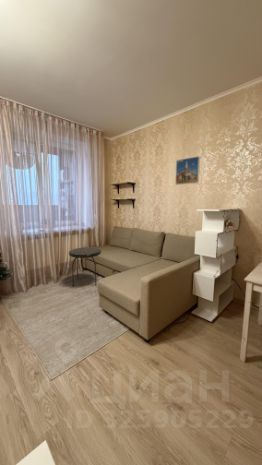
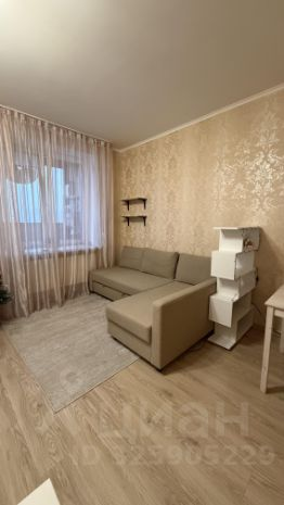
- side table (77, 266)
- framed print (187, 171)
